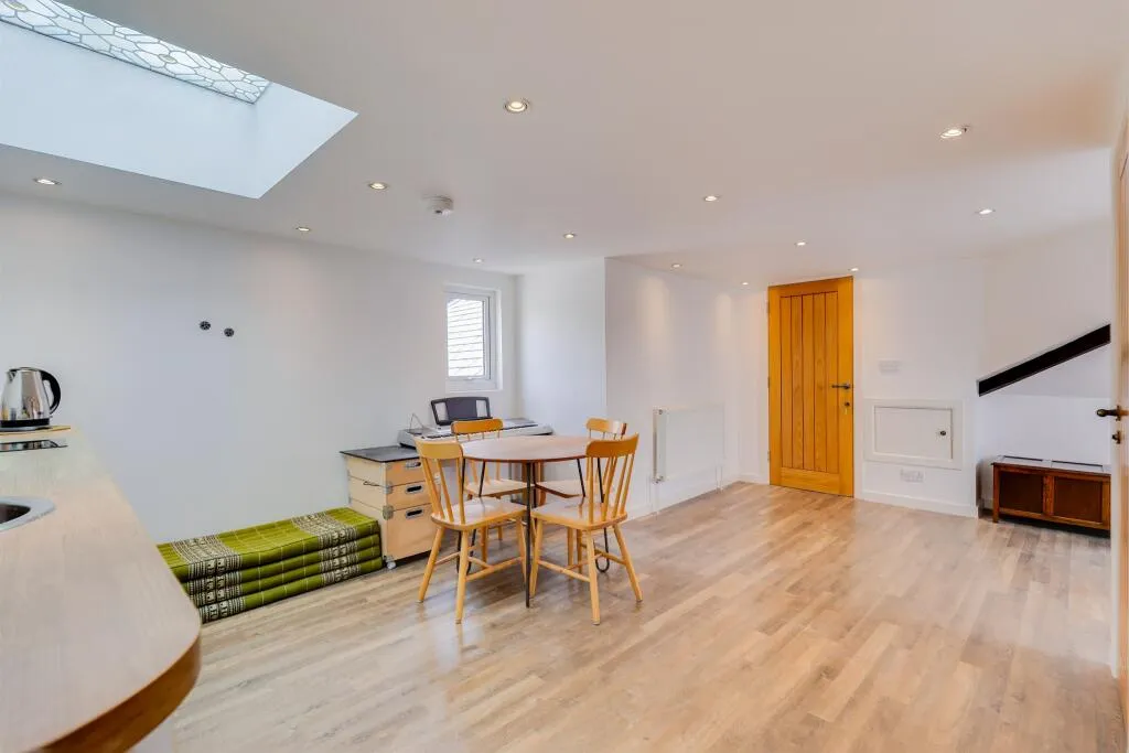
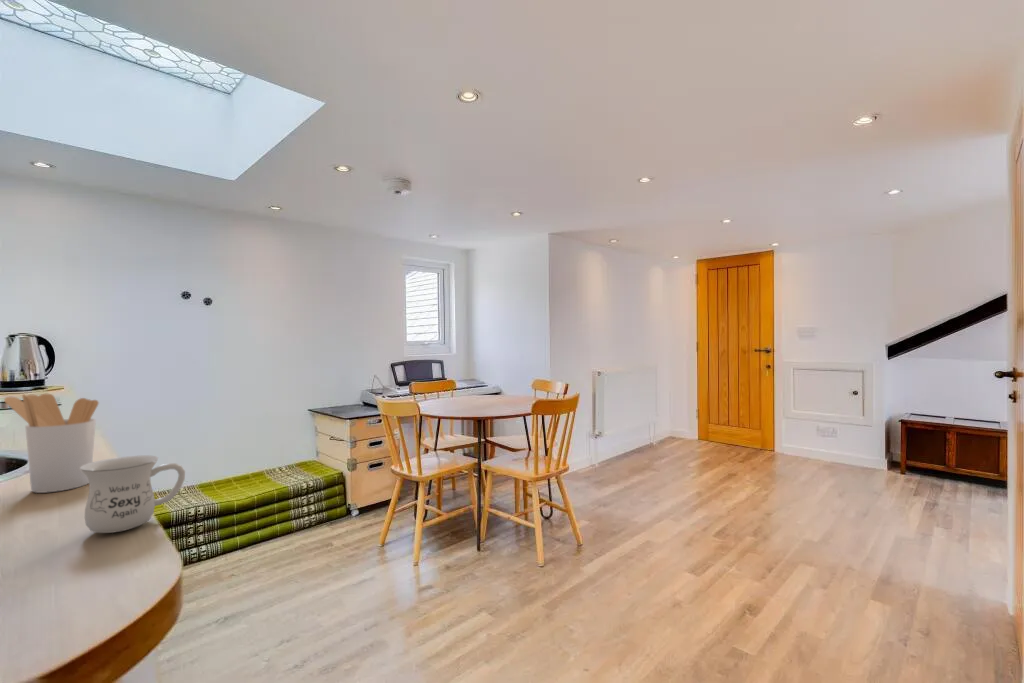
+ mug (136, 491)
+ utensil holder (51, 438)
